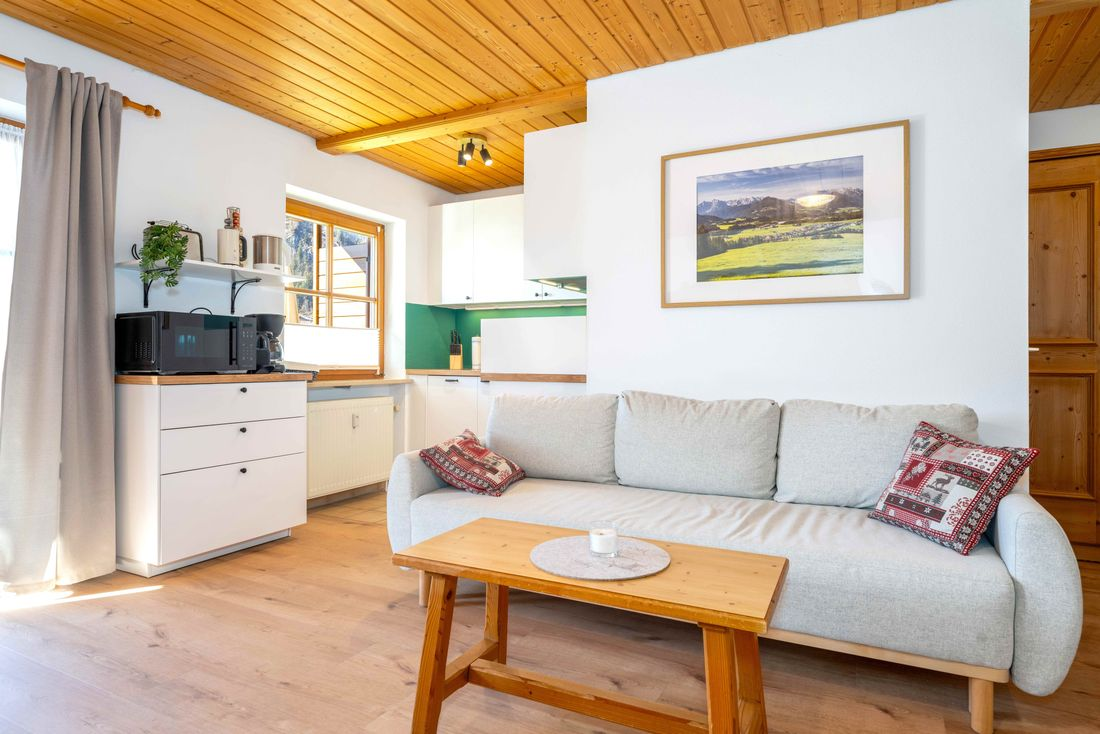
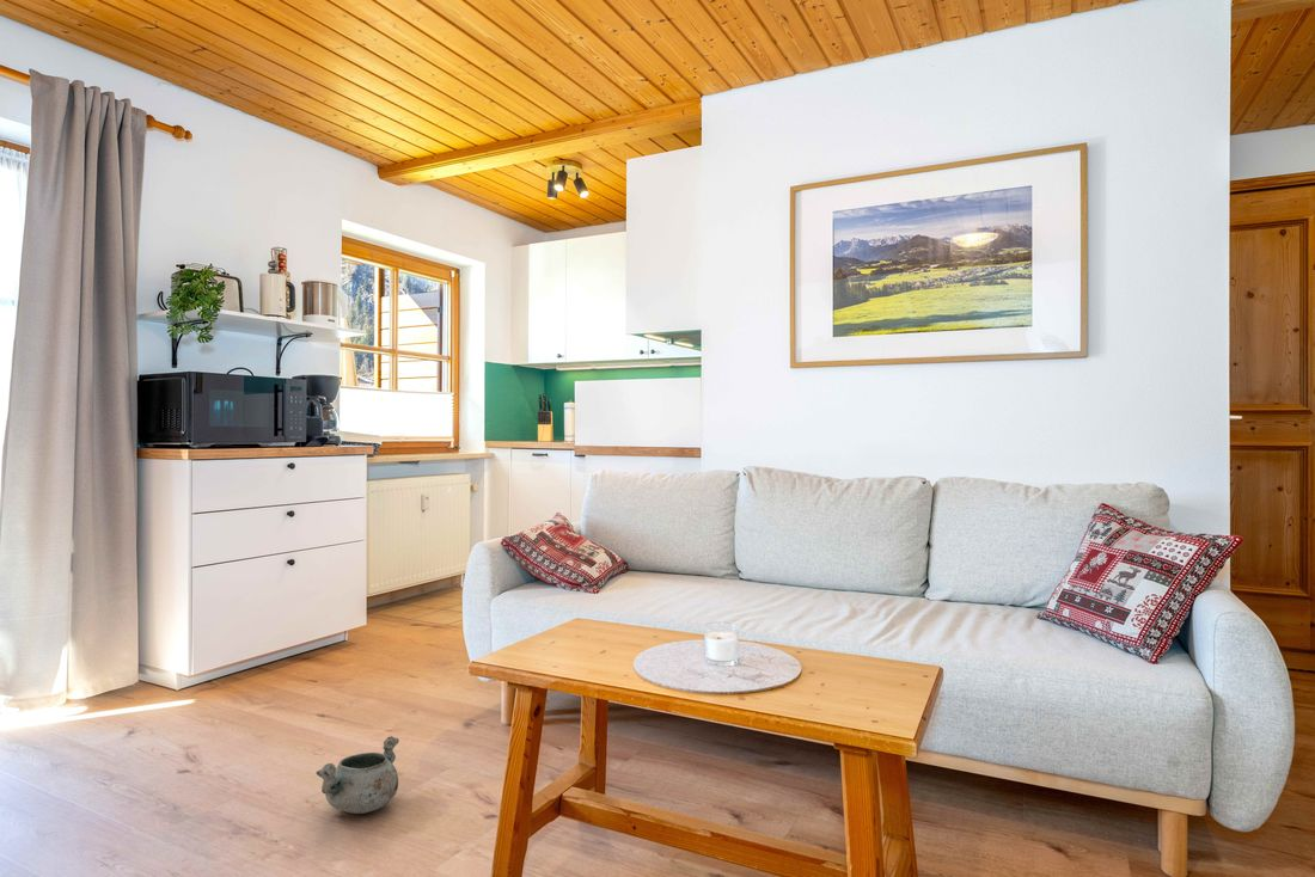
+ decorative bowl (362, 778)
